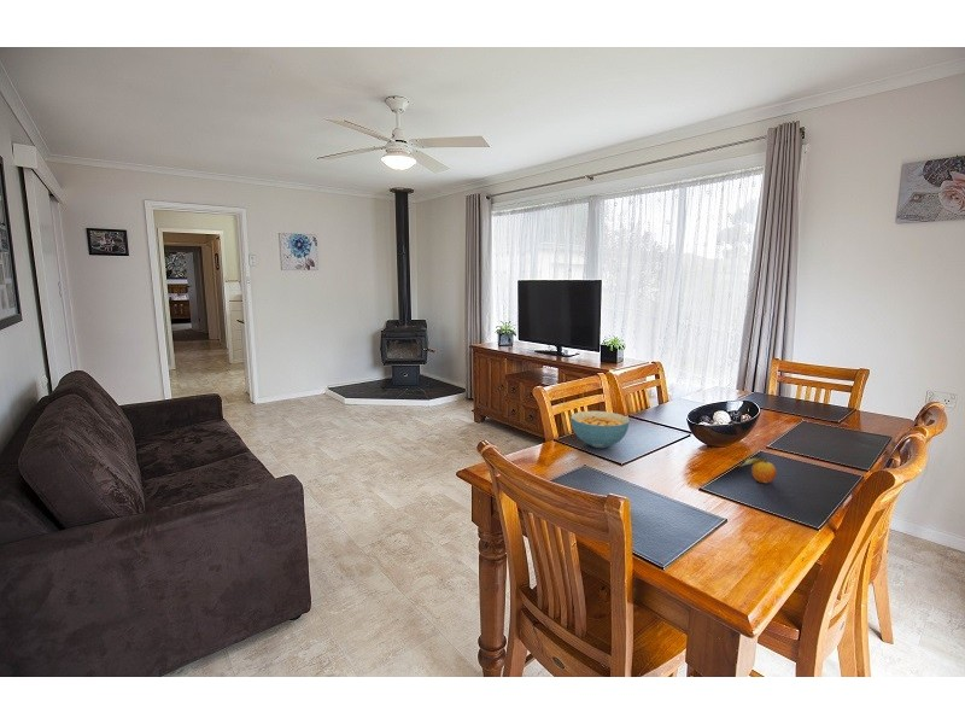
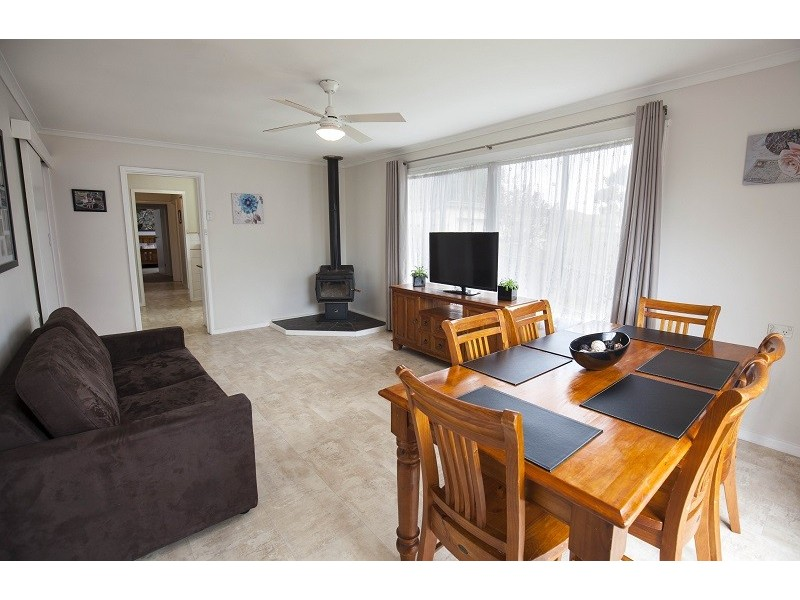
- fruit (756, 466)
- cereal bowl (598, 431)
